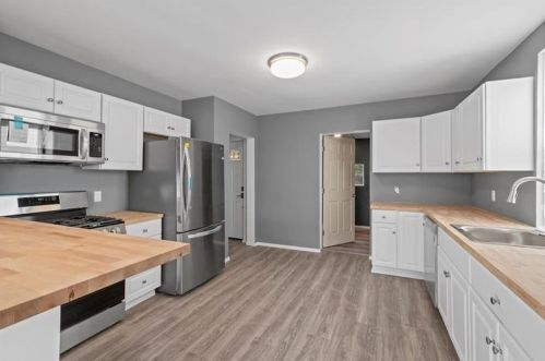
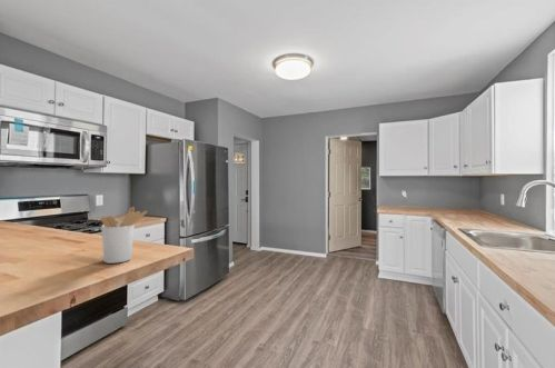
+ utensil holder (123, 233)
